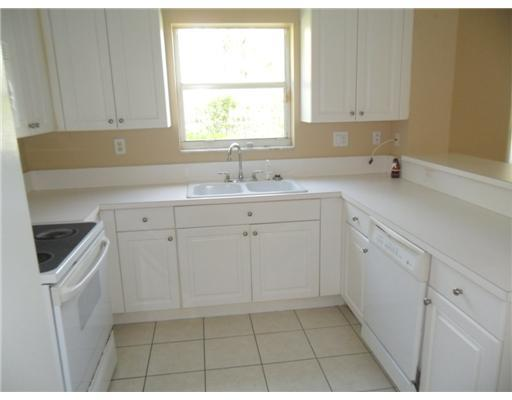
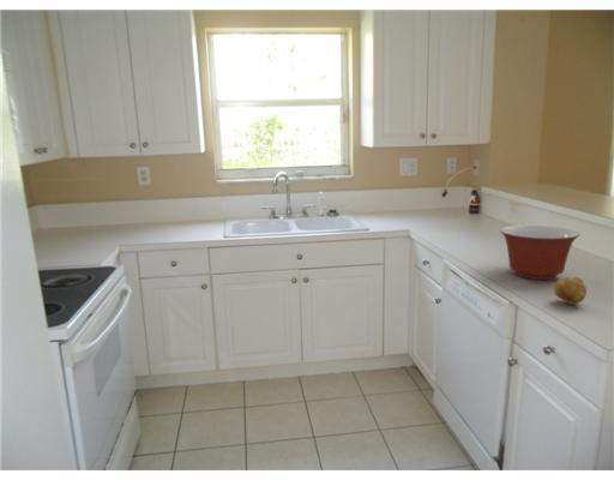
+ mixing bowl (536, 253)
+ fruit (570, 290)
